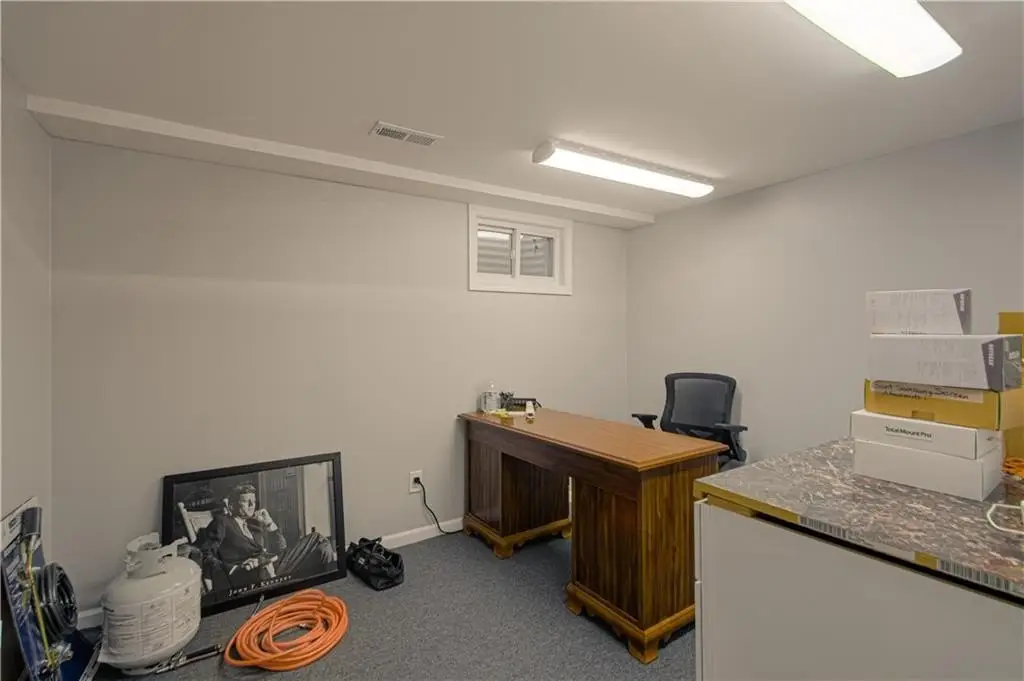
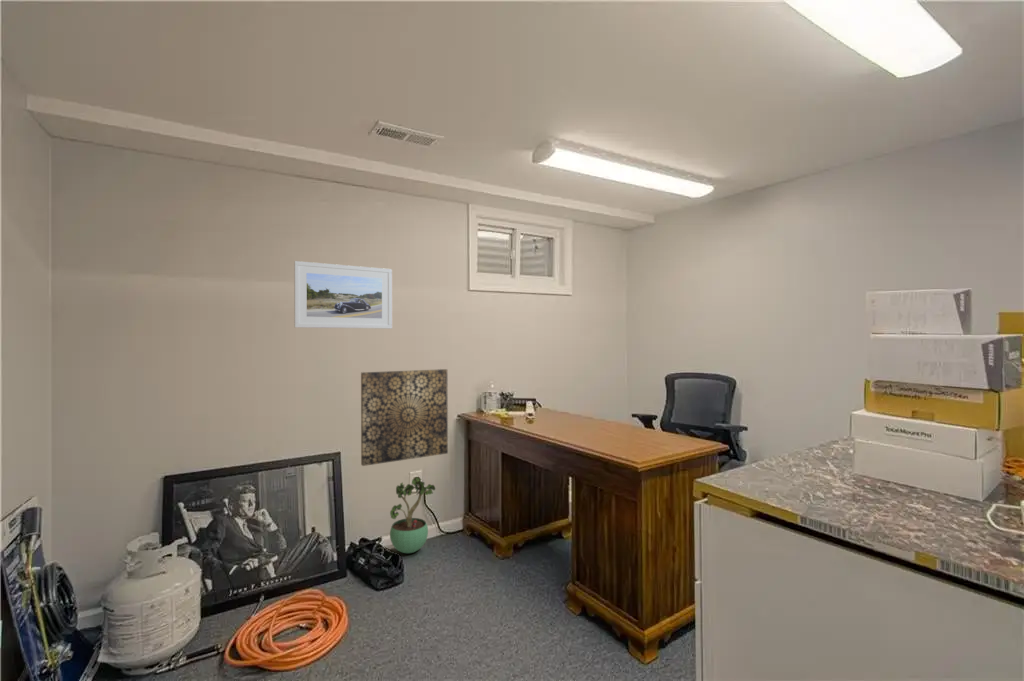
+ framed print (345, 296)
+ wall art (406, 414)
+ potted plant (411, 513)
